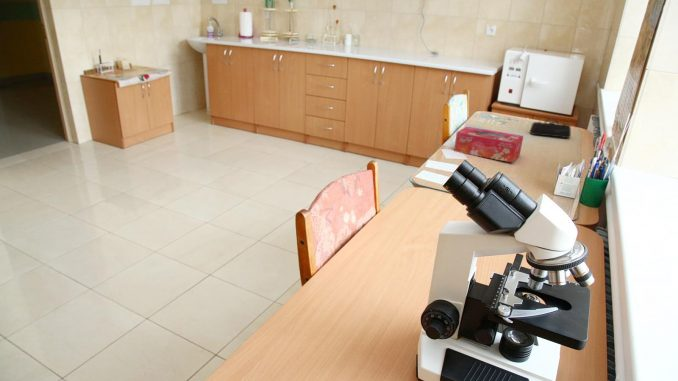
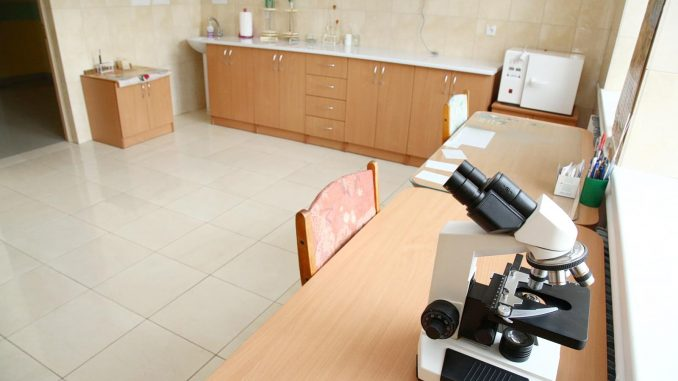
- tissue box (488, 143)
- pencil case (551, 126)
